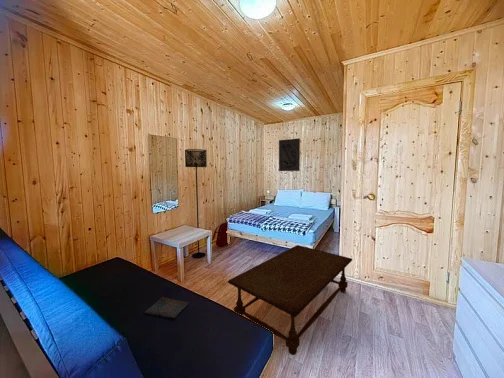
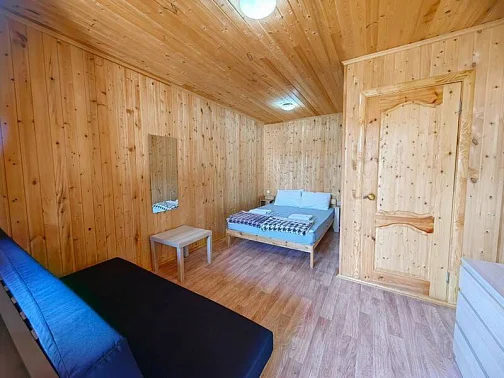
- backpack (222, 232)
- wall art (289, 155)
- coffee table (296, 286)
- floor lamp (197, 203)
- book (167, 306)
